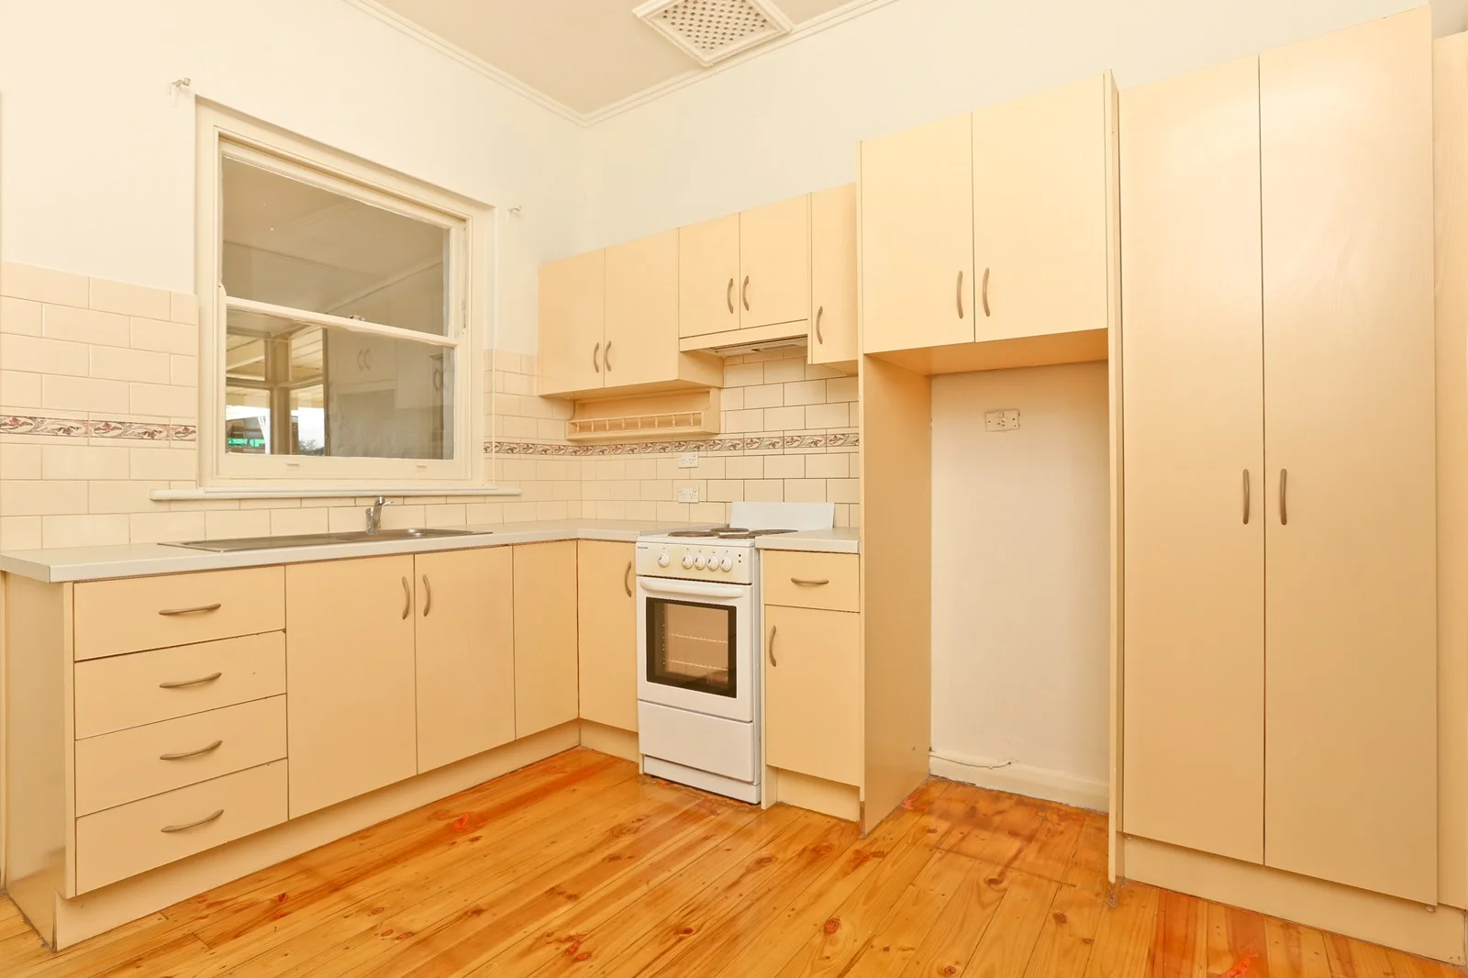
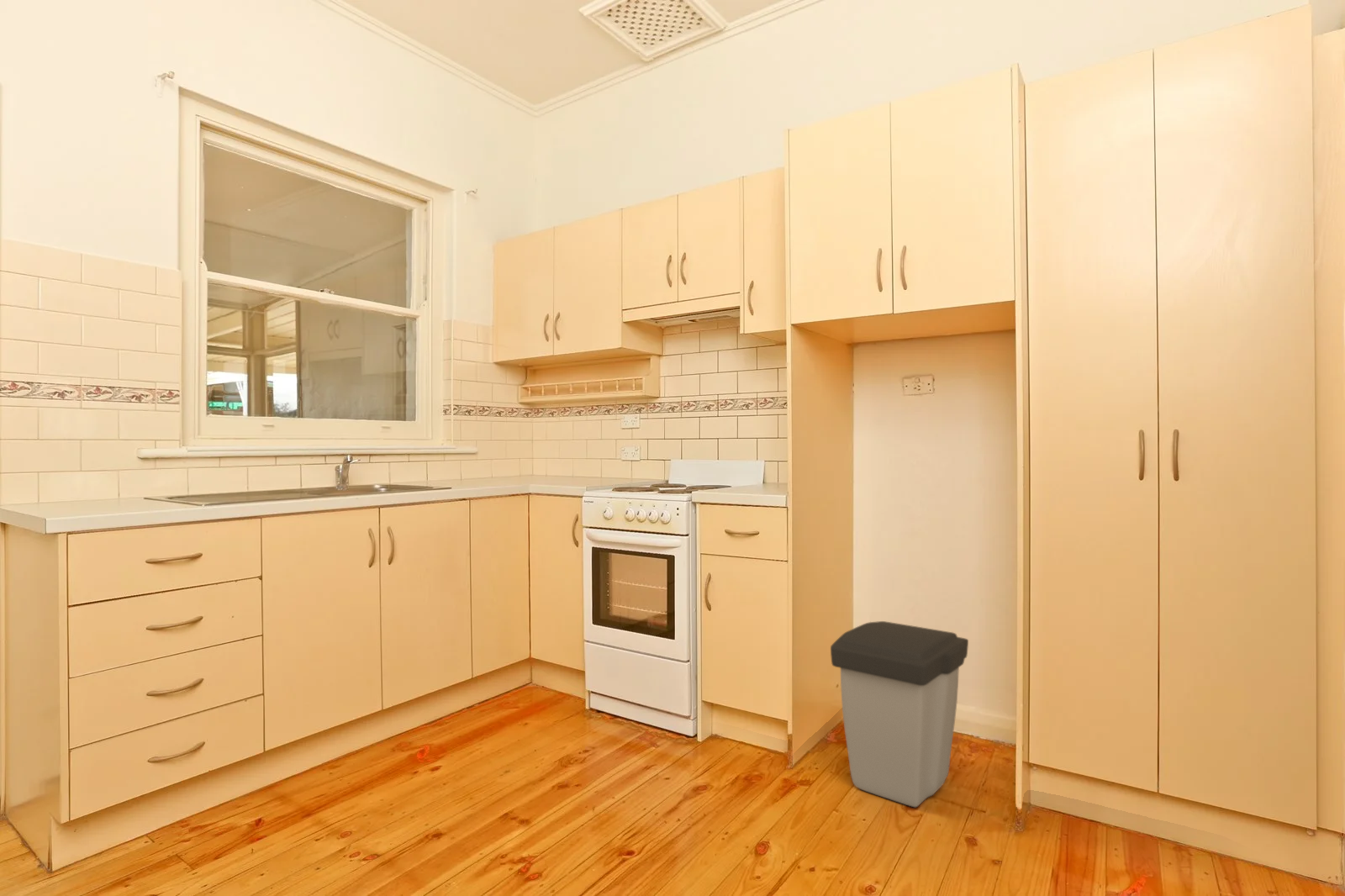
+ trash can (903, 708)
